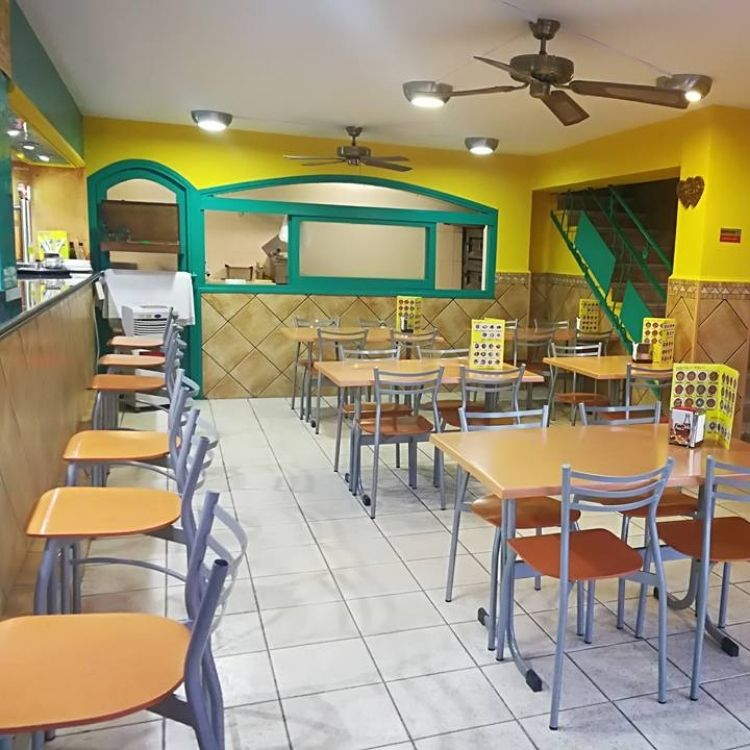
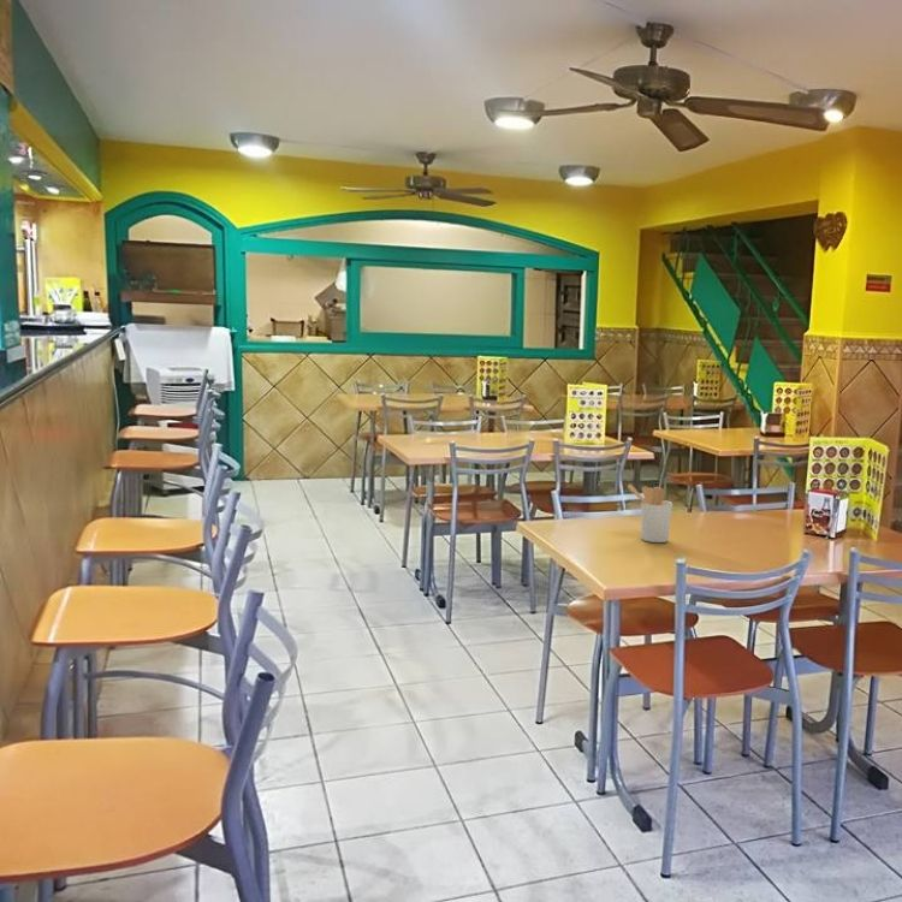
+ utensil holder (647, 511)
